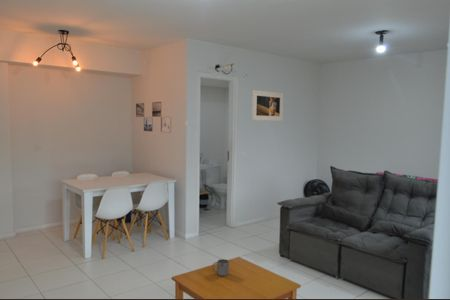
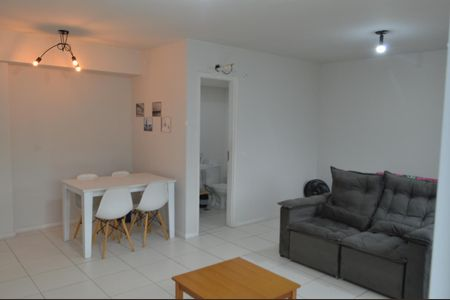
- mug (220, 267)
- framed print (268, 106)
